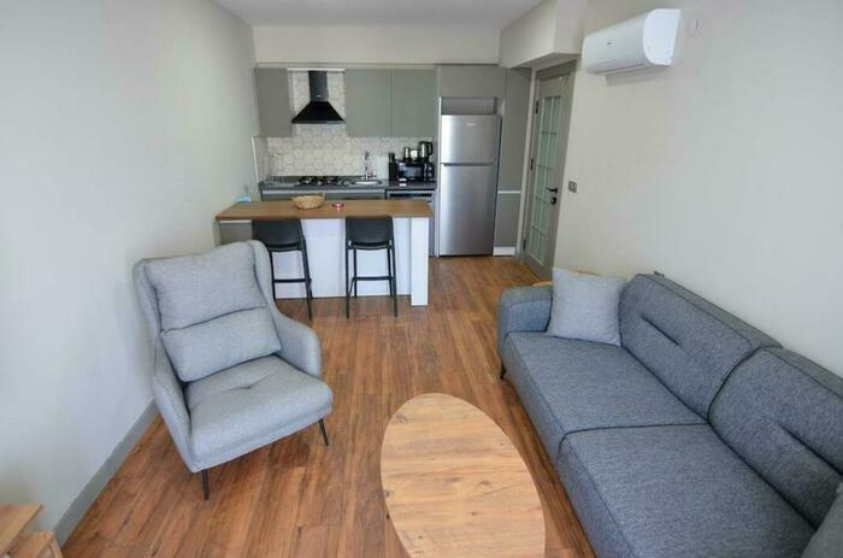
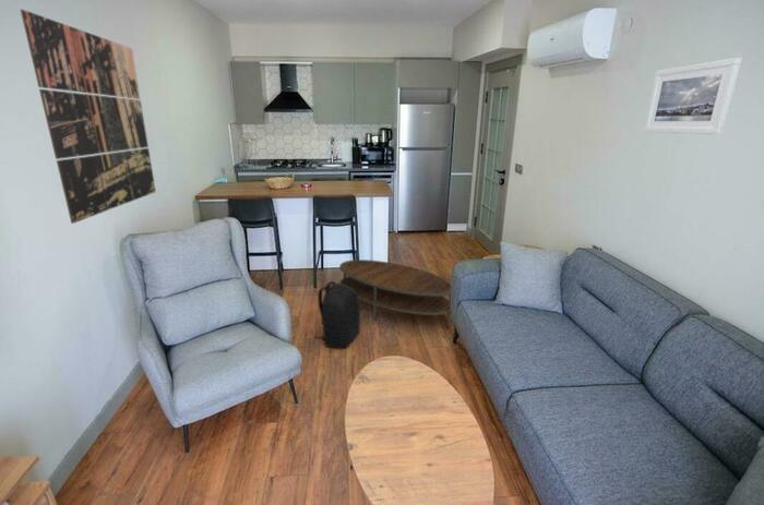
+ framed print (685, 99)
+ wall art (105, 124)
+ backpack (335, 310)
+ coffee table (392, 291)
